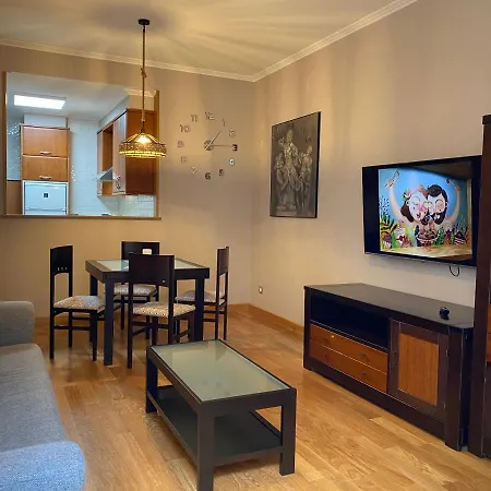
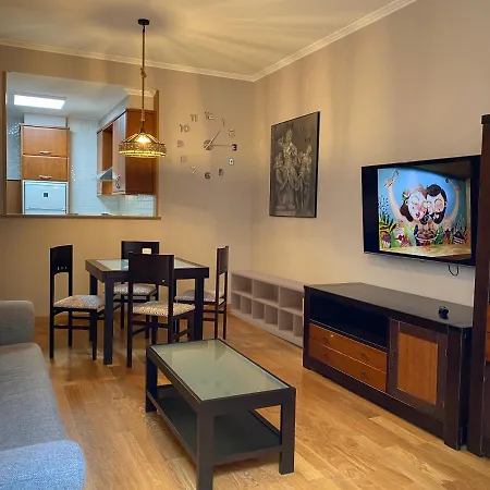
+ shelving unit (275, 304)
